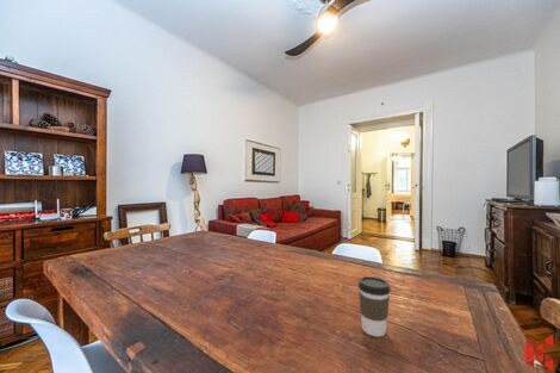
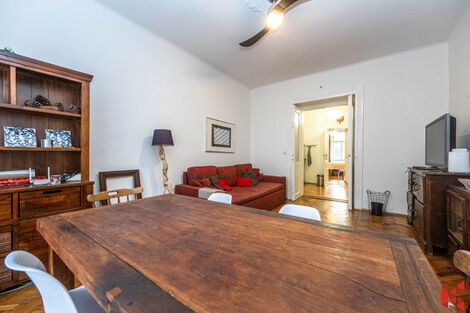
- coffee cup (373, 305)
